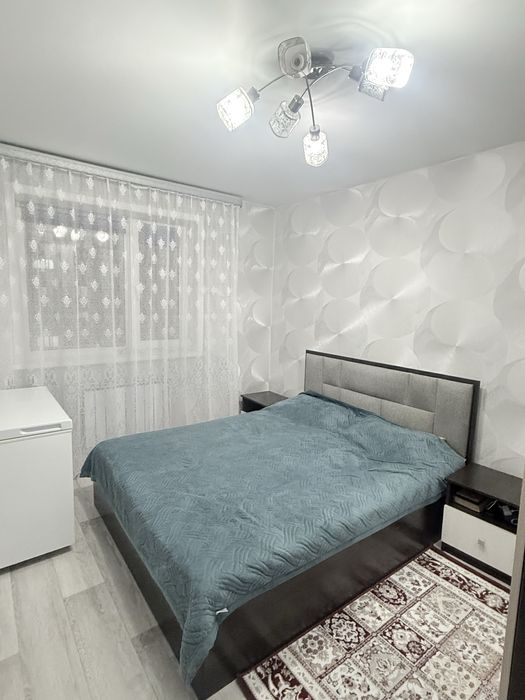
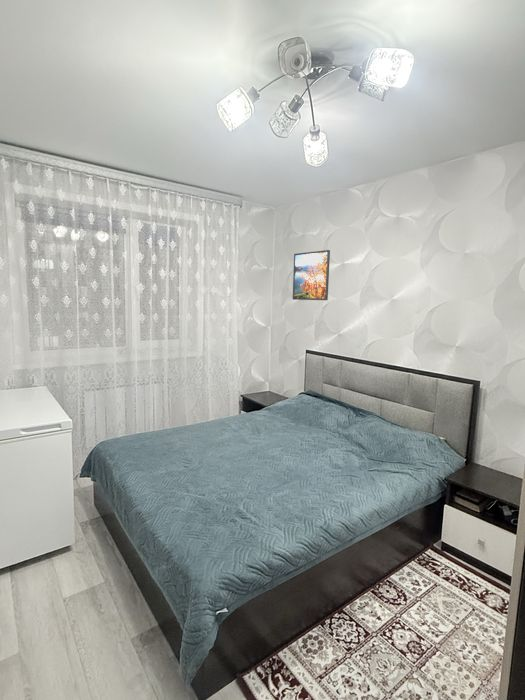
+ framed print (310, 276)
